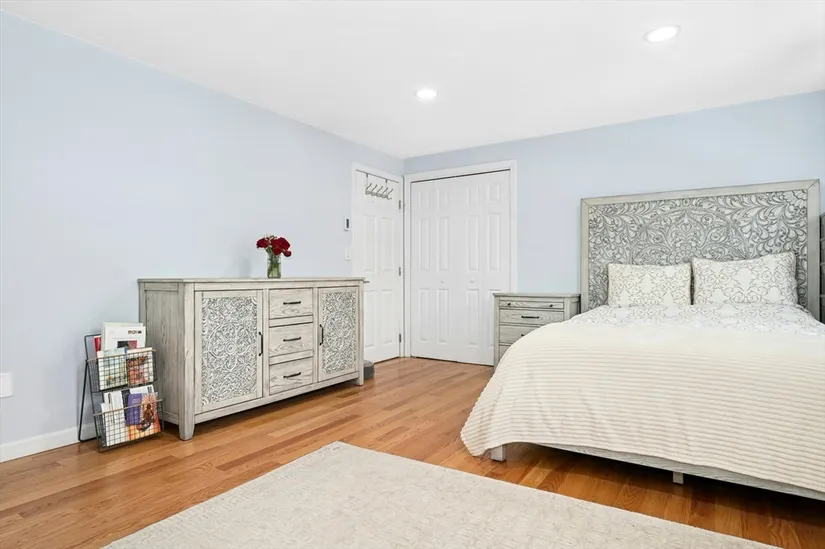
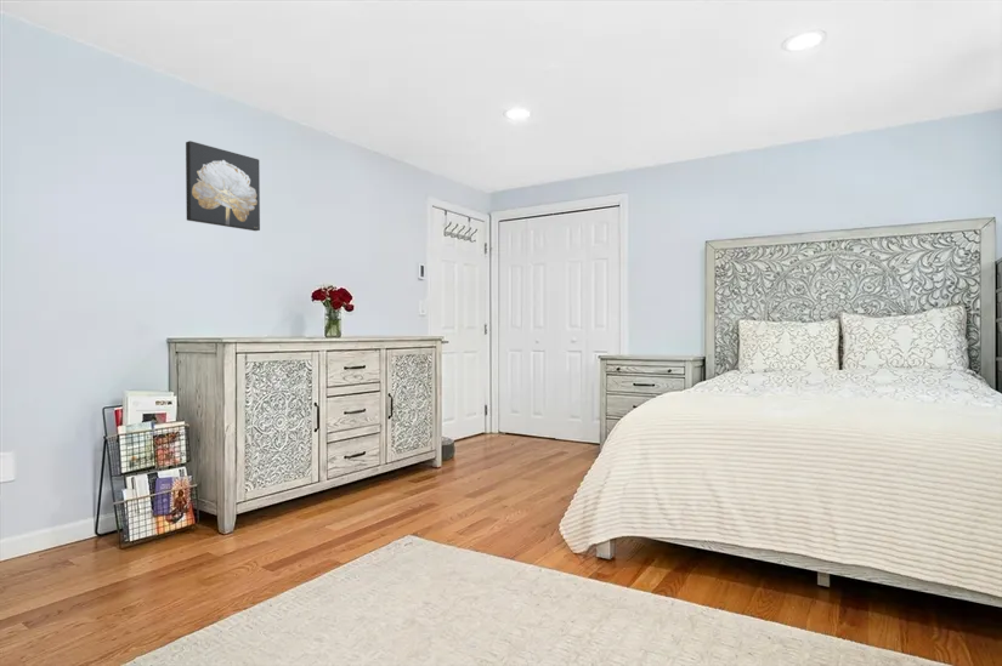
+ wall art (223, 188)
